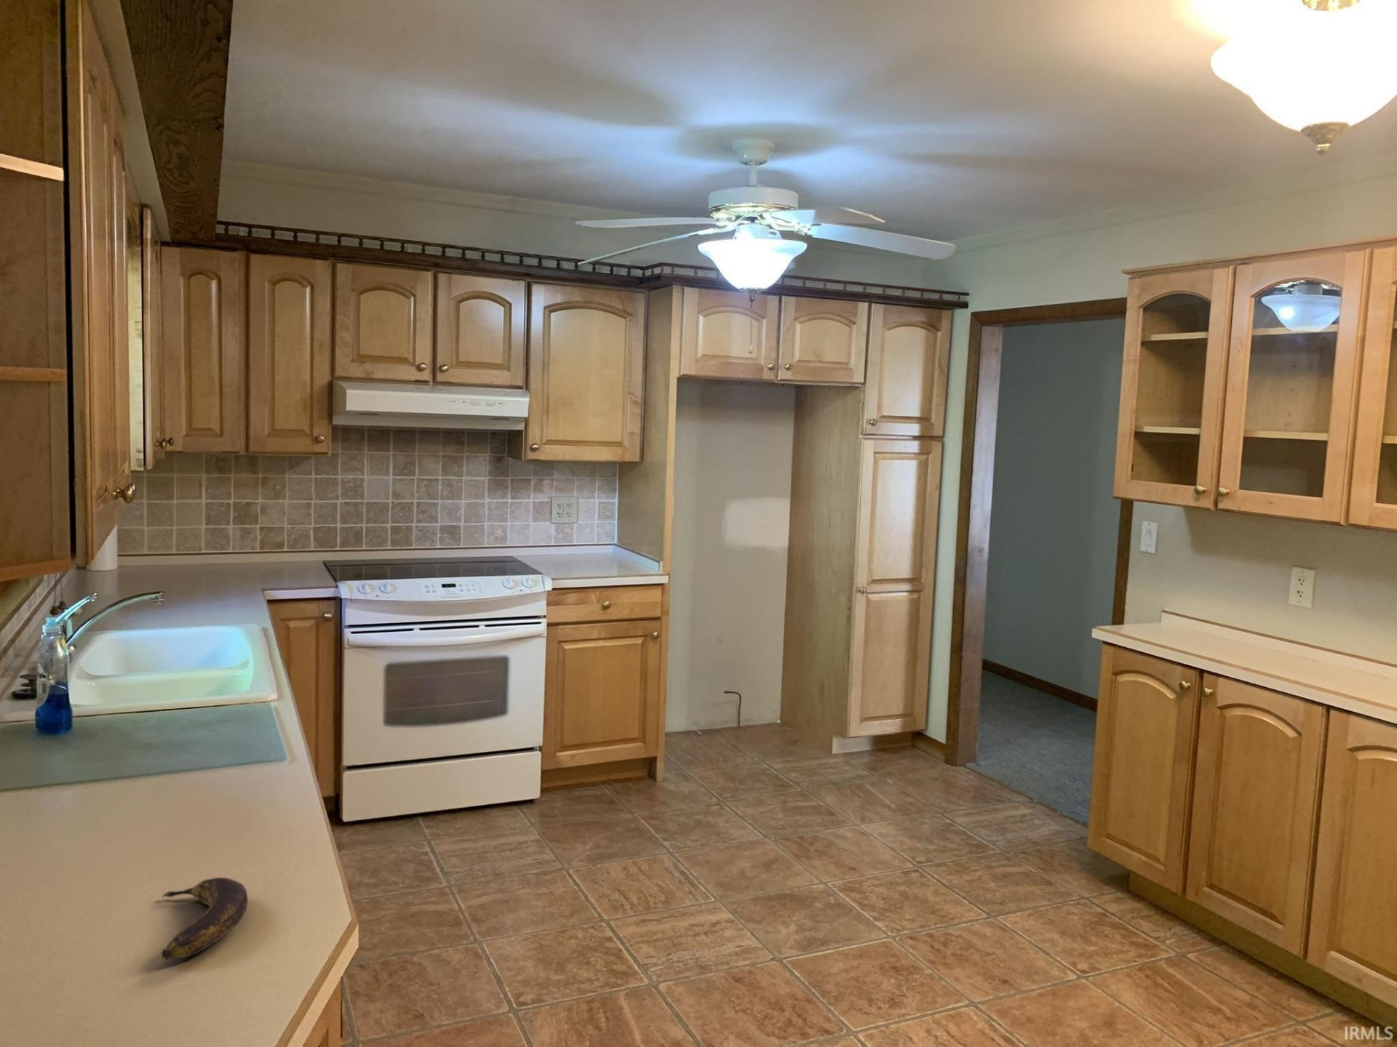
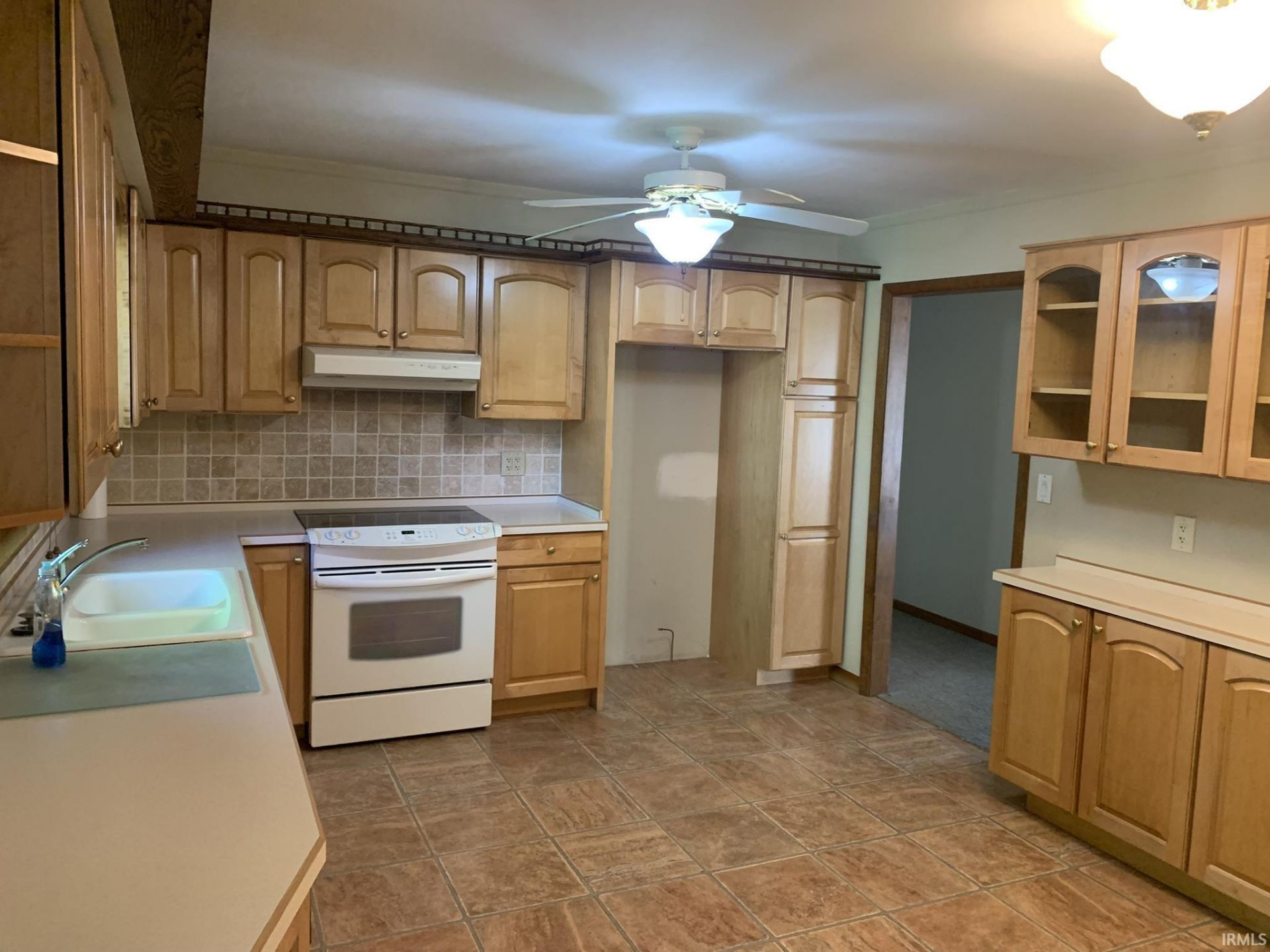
- banana (206, 904)
